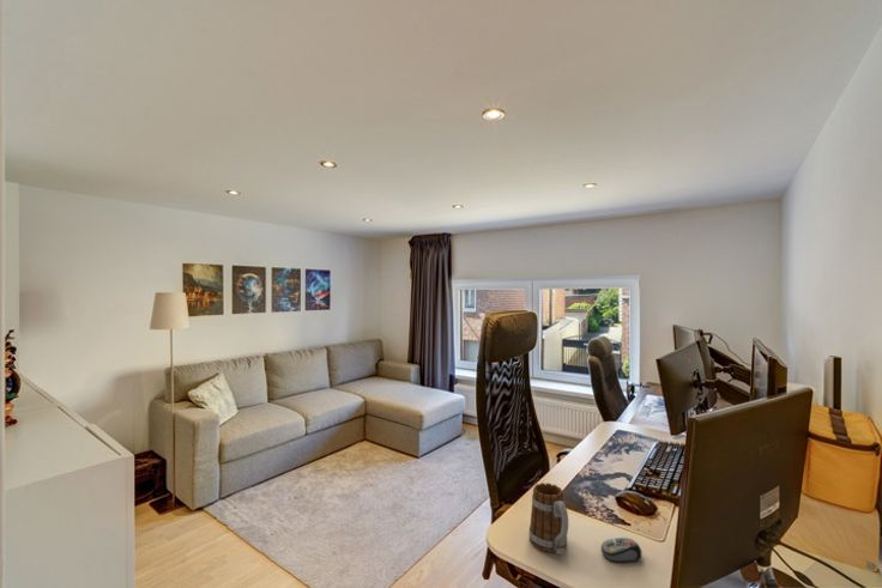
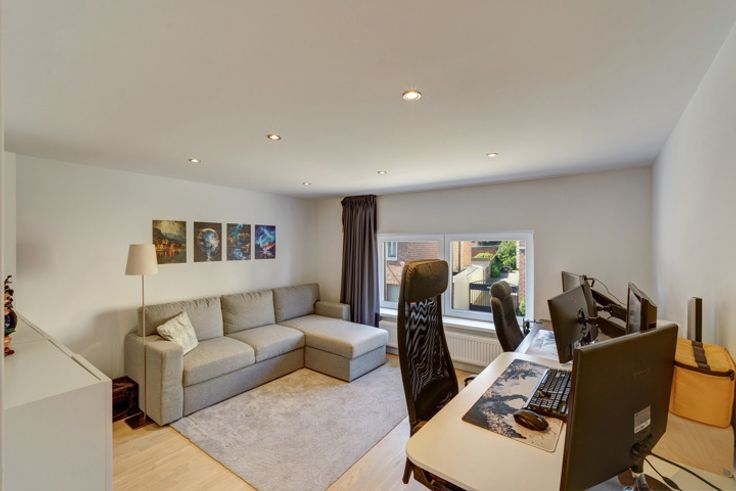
- computer mouse (621, 547)
- mug (551, 520)
